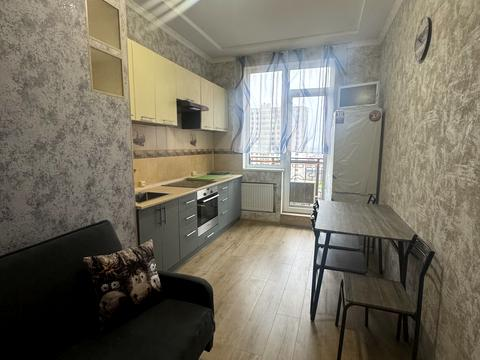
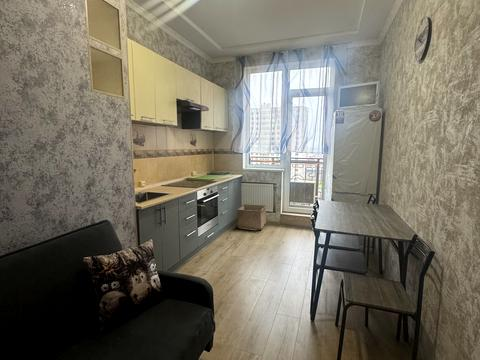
+ storage bin (252, 216)
